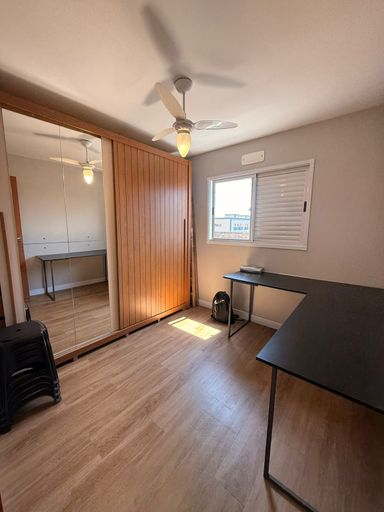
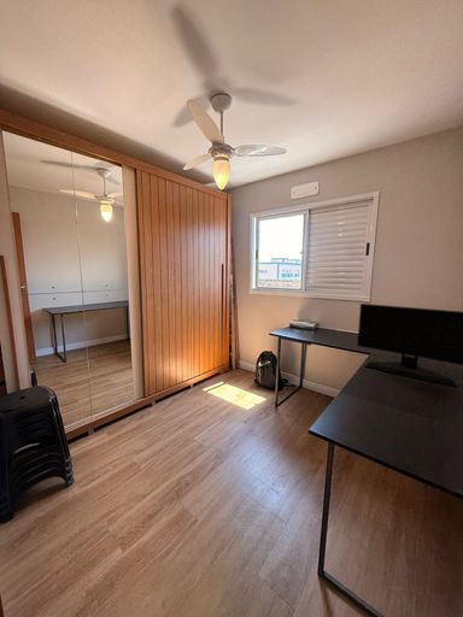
+ computer monitor (411, 339)
